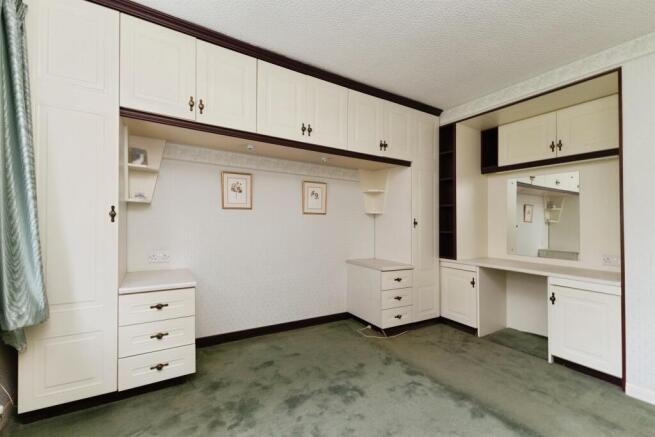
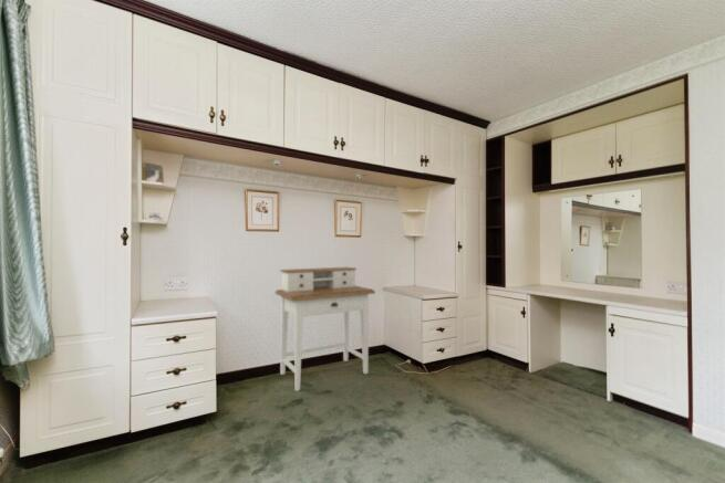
+ desk (323, 314)
